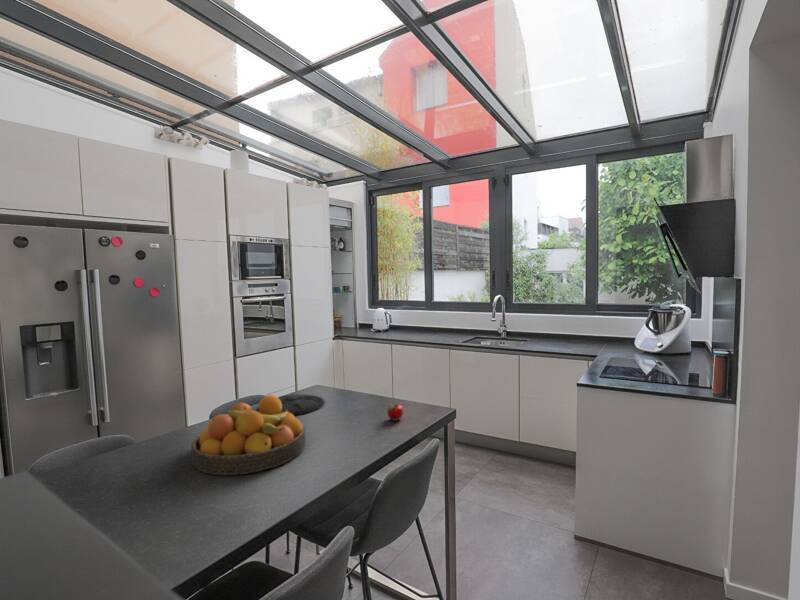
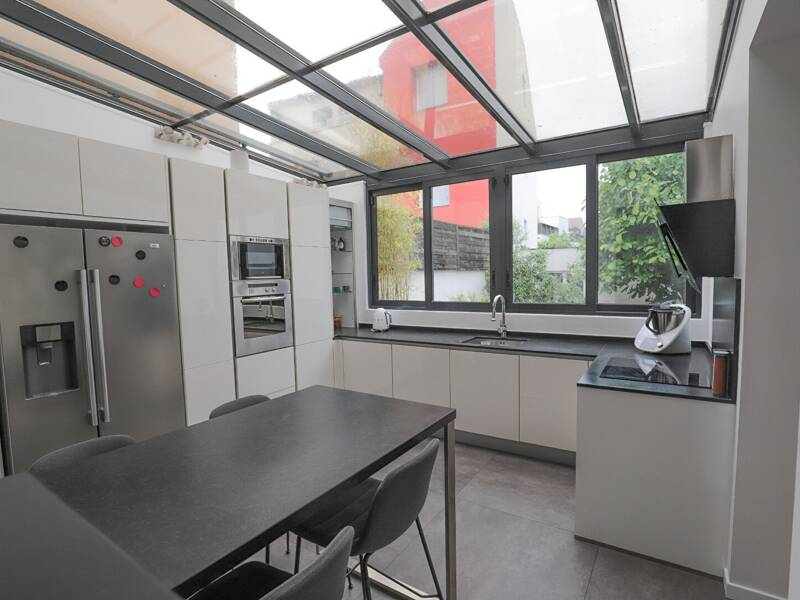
- apple (394, 412)
- fruit bowl (250, 427)
- plate (292, 401)
